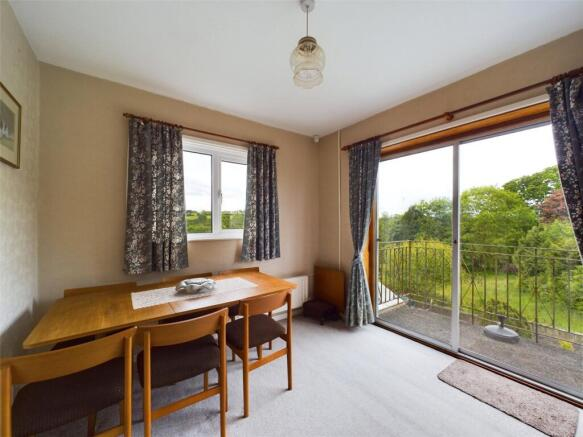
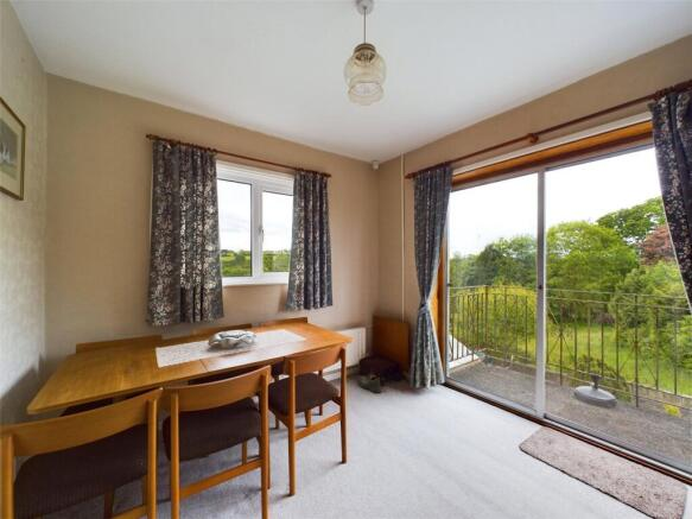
+ shoe (368, 378)
